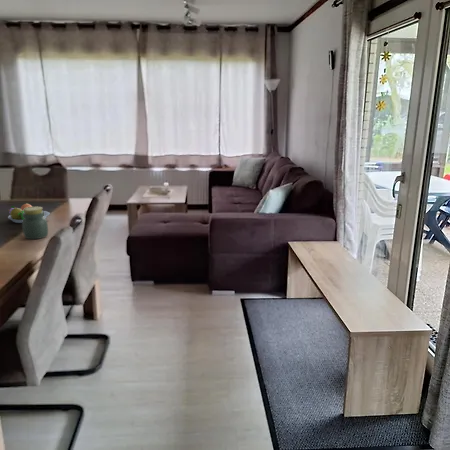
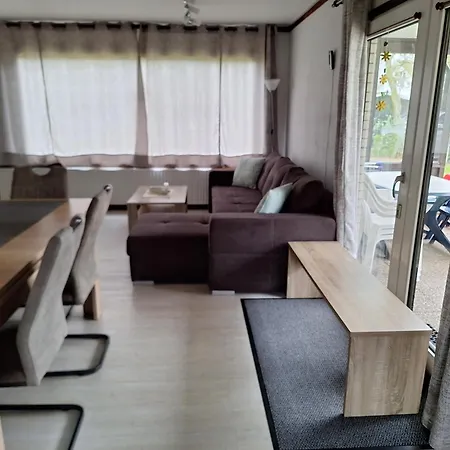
- fruit bowl (23, 211)
- jar (34, 222)
